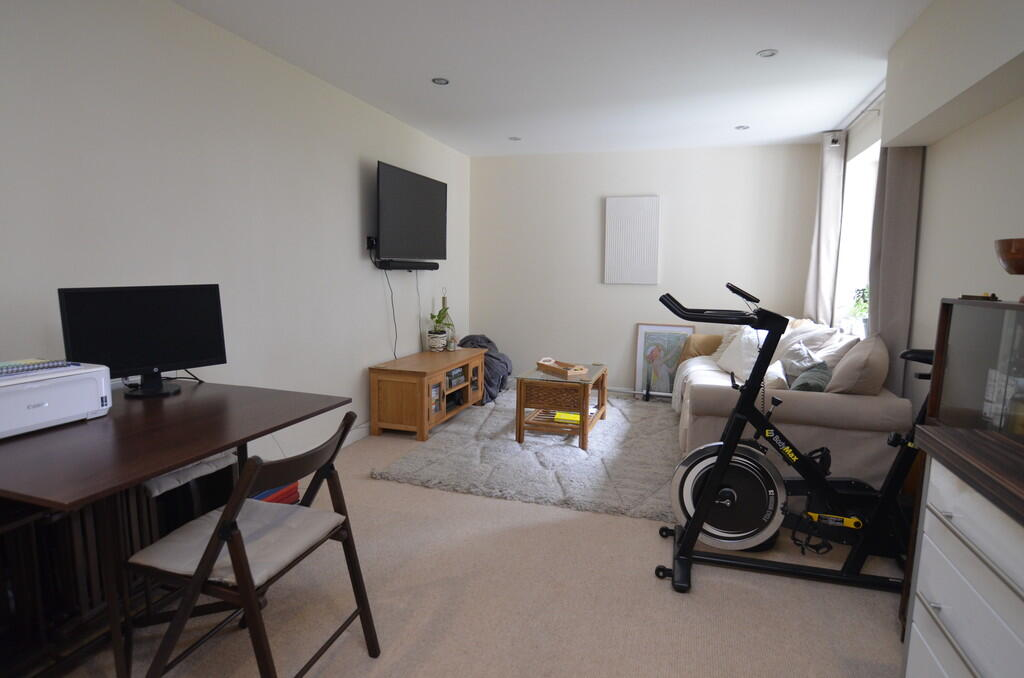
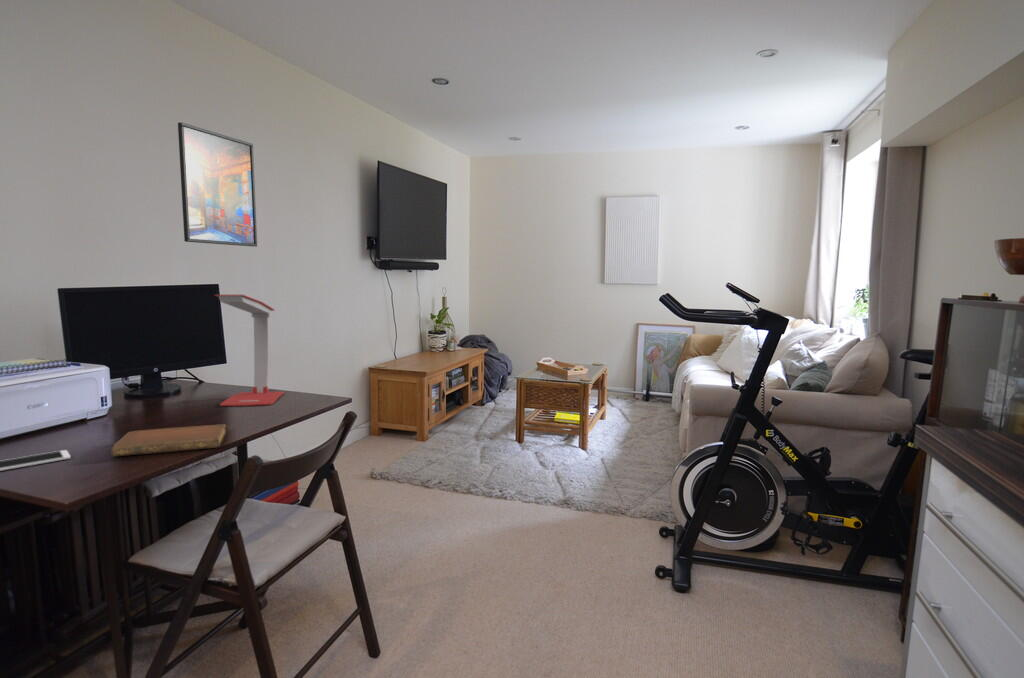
+ notebook (173, 439)
+ desk lamp (254, 347)
+ cell phone (28, 461)
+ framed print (220, 189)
